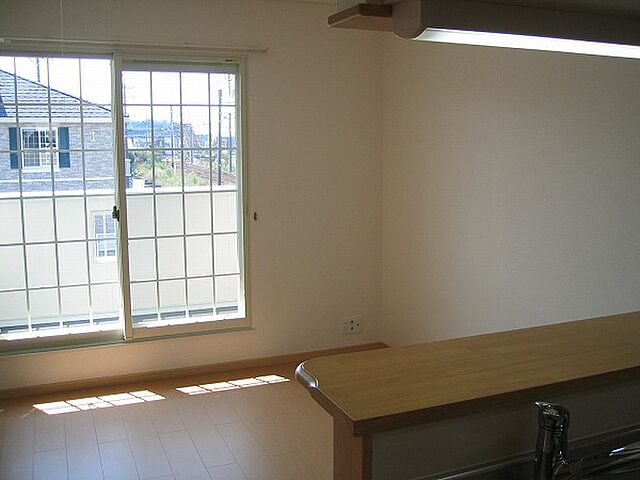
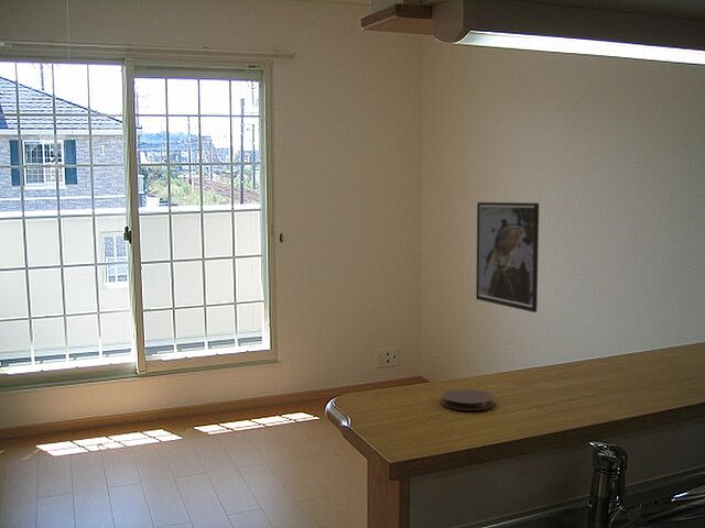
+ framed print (505, 254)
+ coaster (467, 399)
